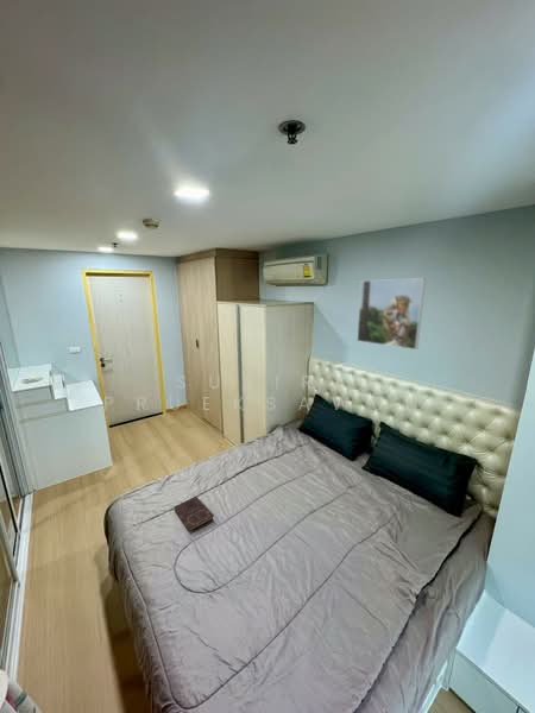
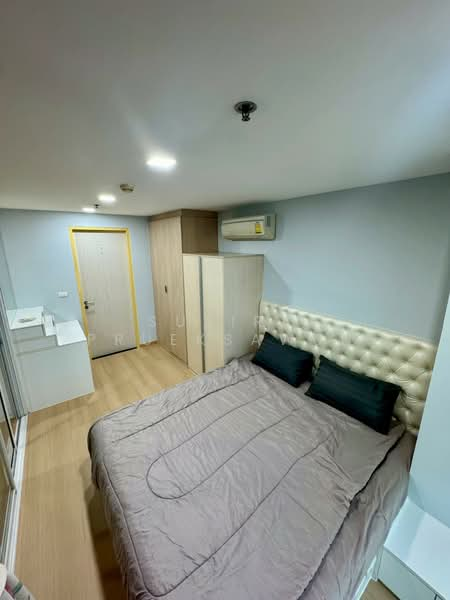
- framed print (388, 313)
- book (194, 511)
